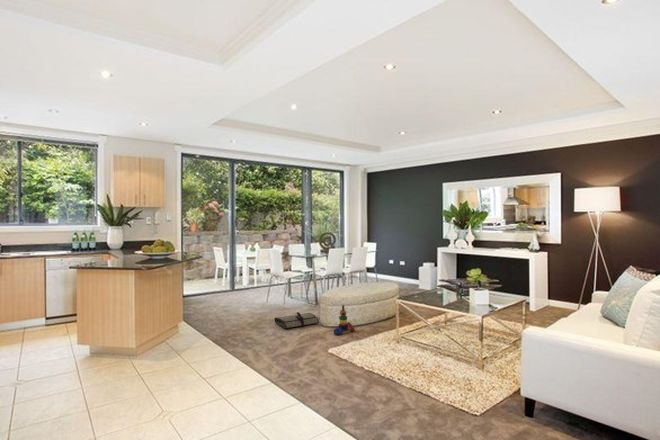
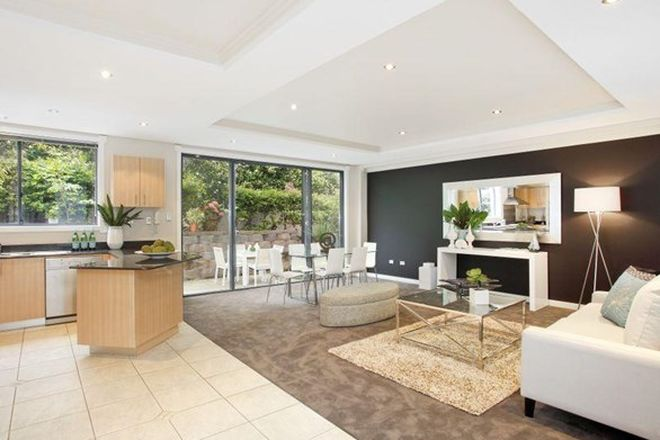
- tool roll (296, 317)
- stacking toy (344, 318)
